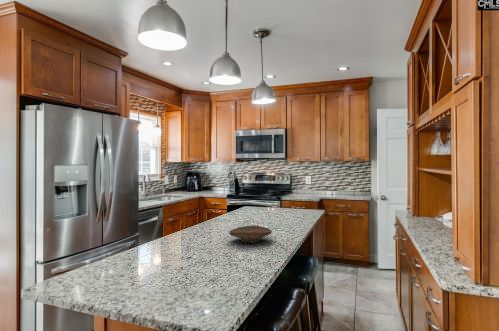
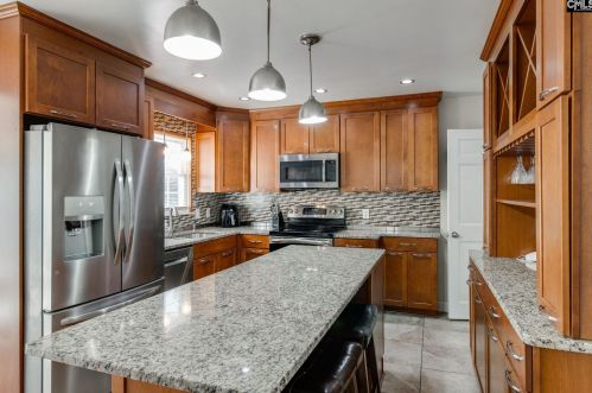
- decorative bowl (250, 234)
